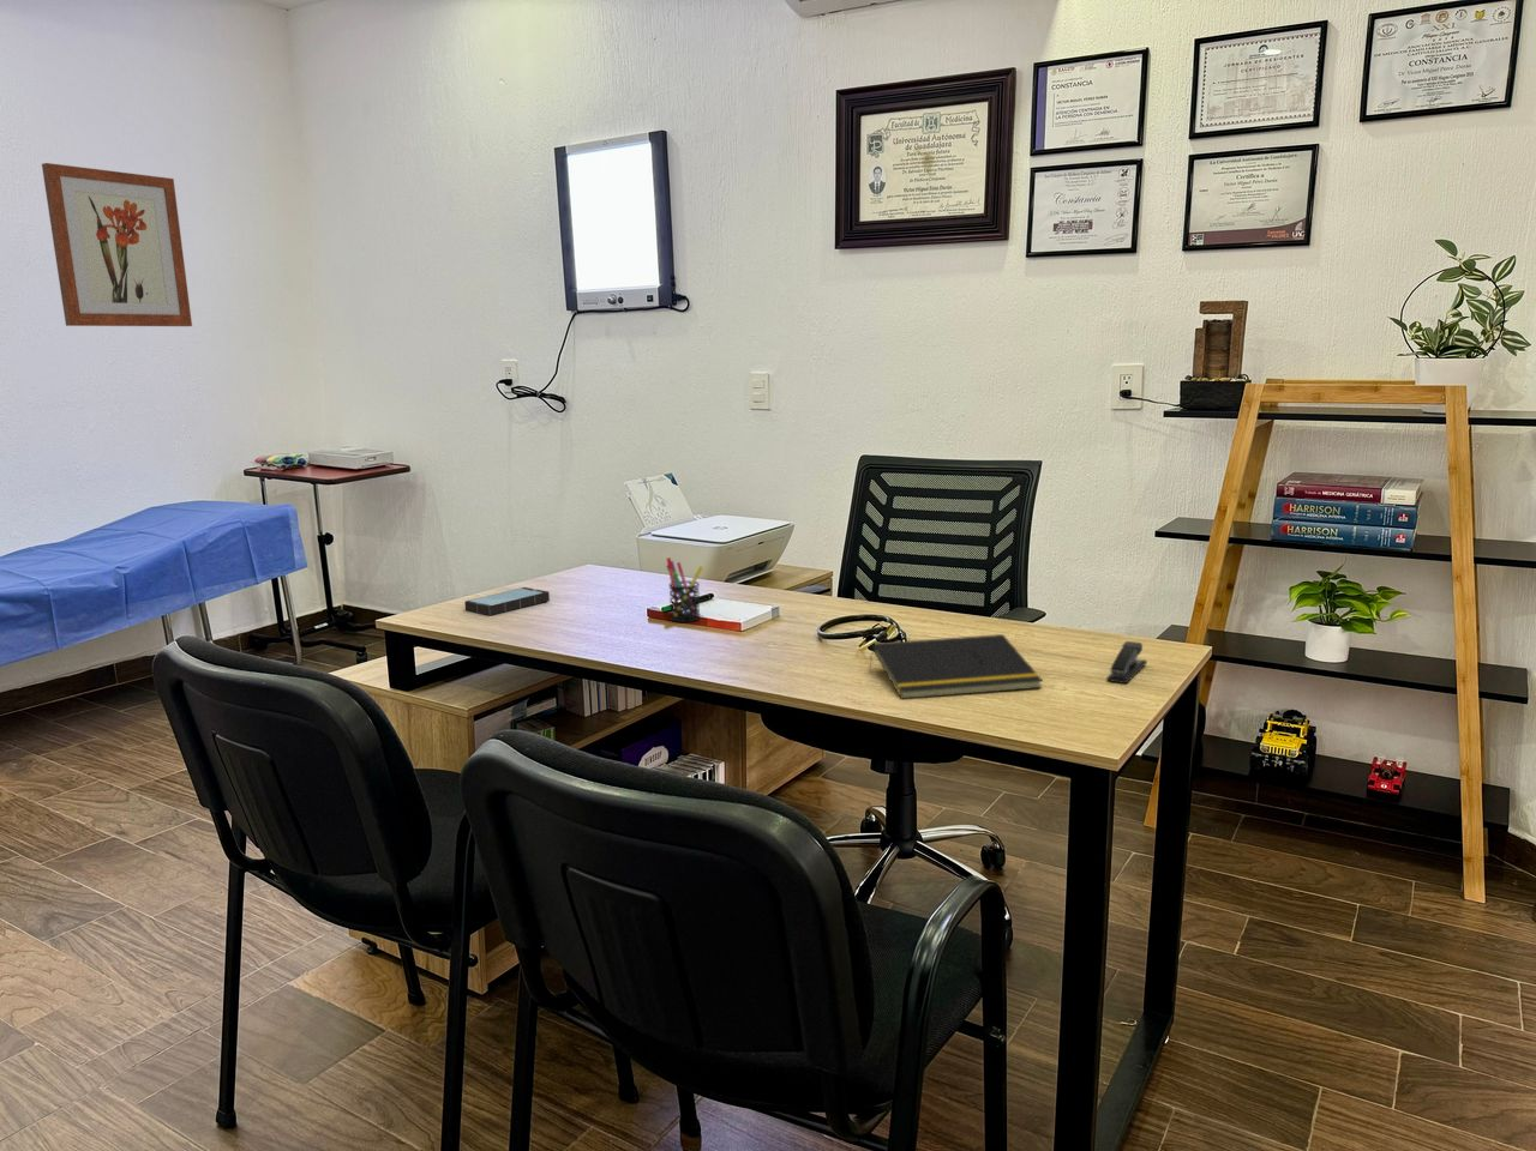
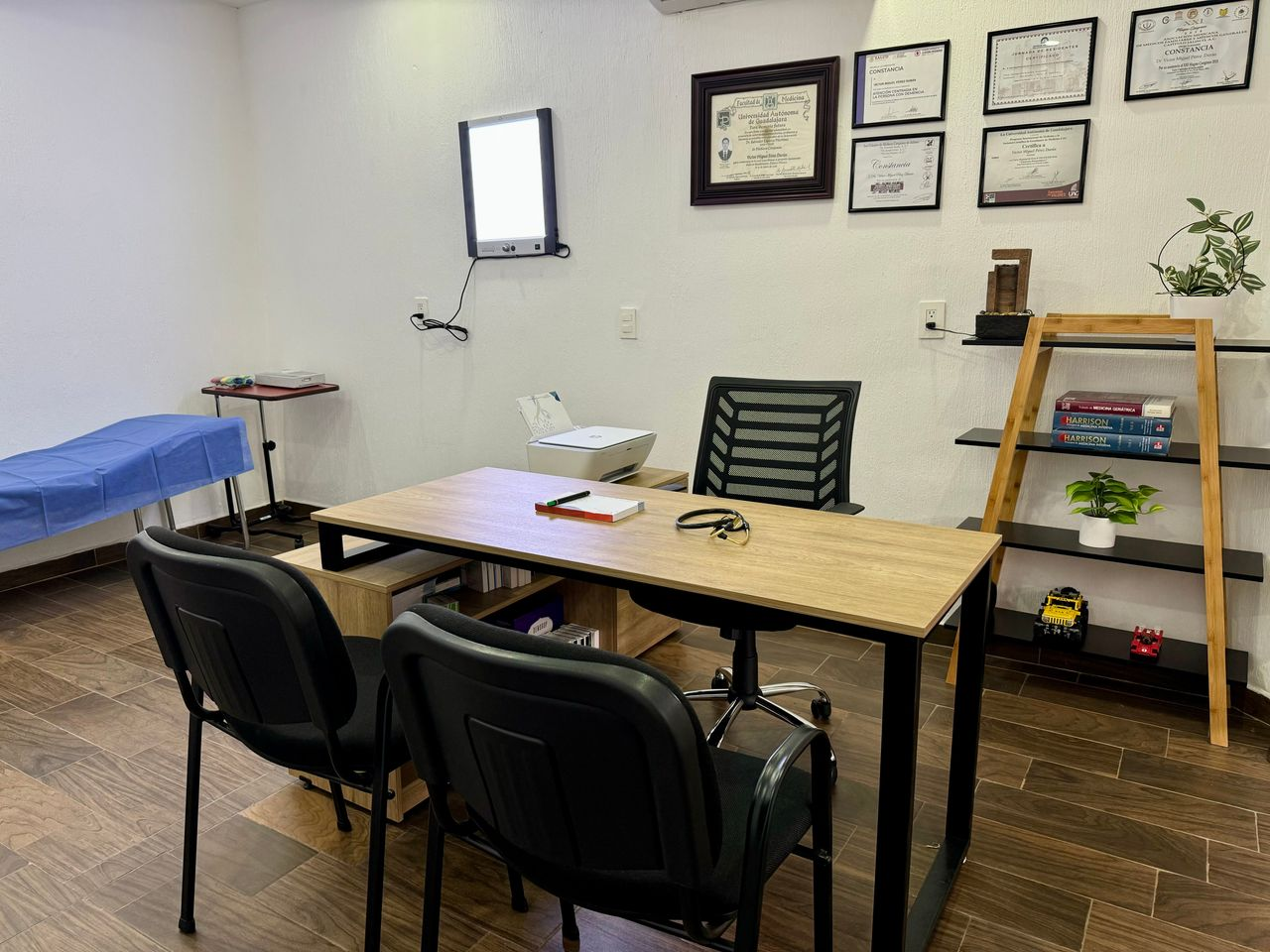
- notepad (954, 664)
- pen holder (681, 589)
- smartphone (508, 601)
- stapler (1127, 659)
- wall art (121, 249)
